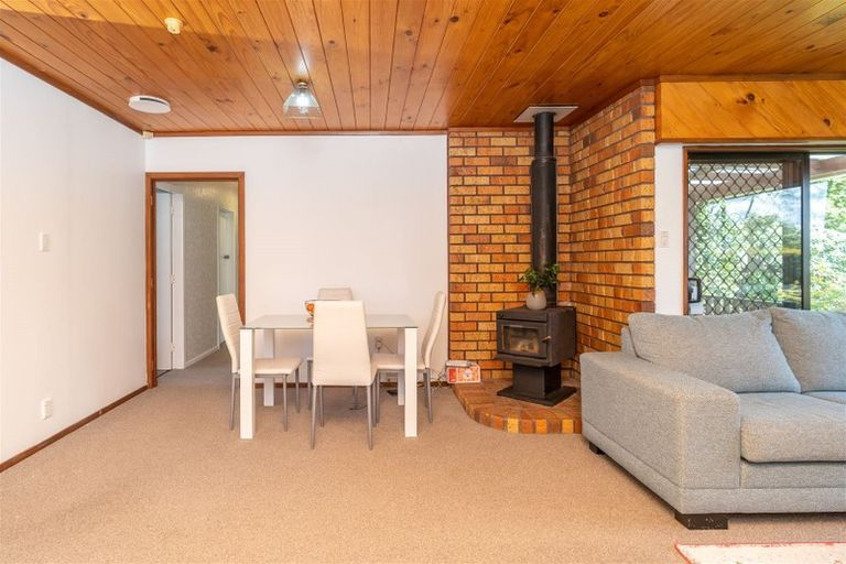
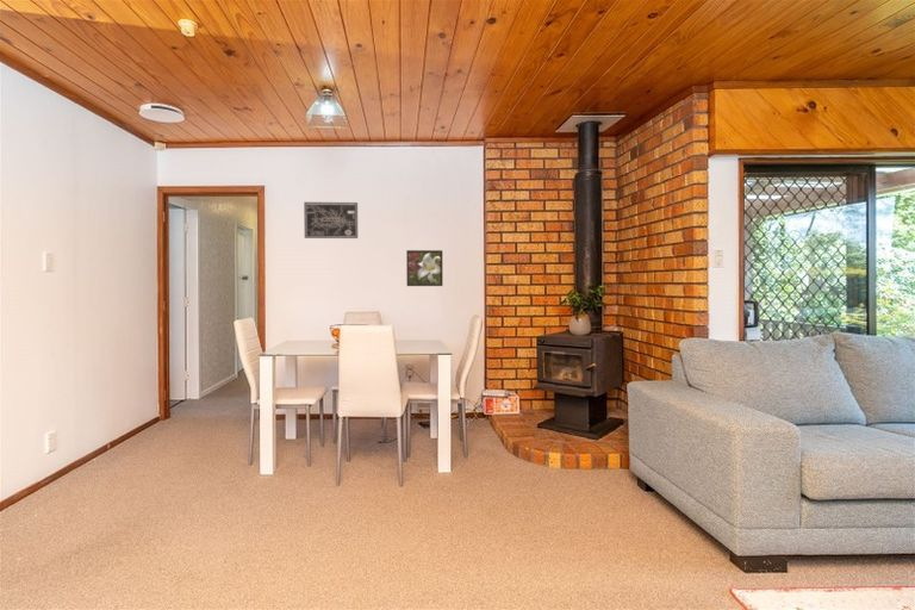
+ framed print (424, 268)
+ wall art (331, 219)
